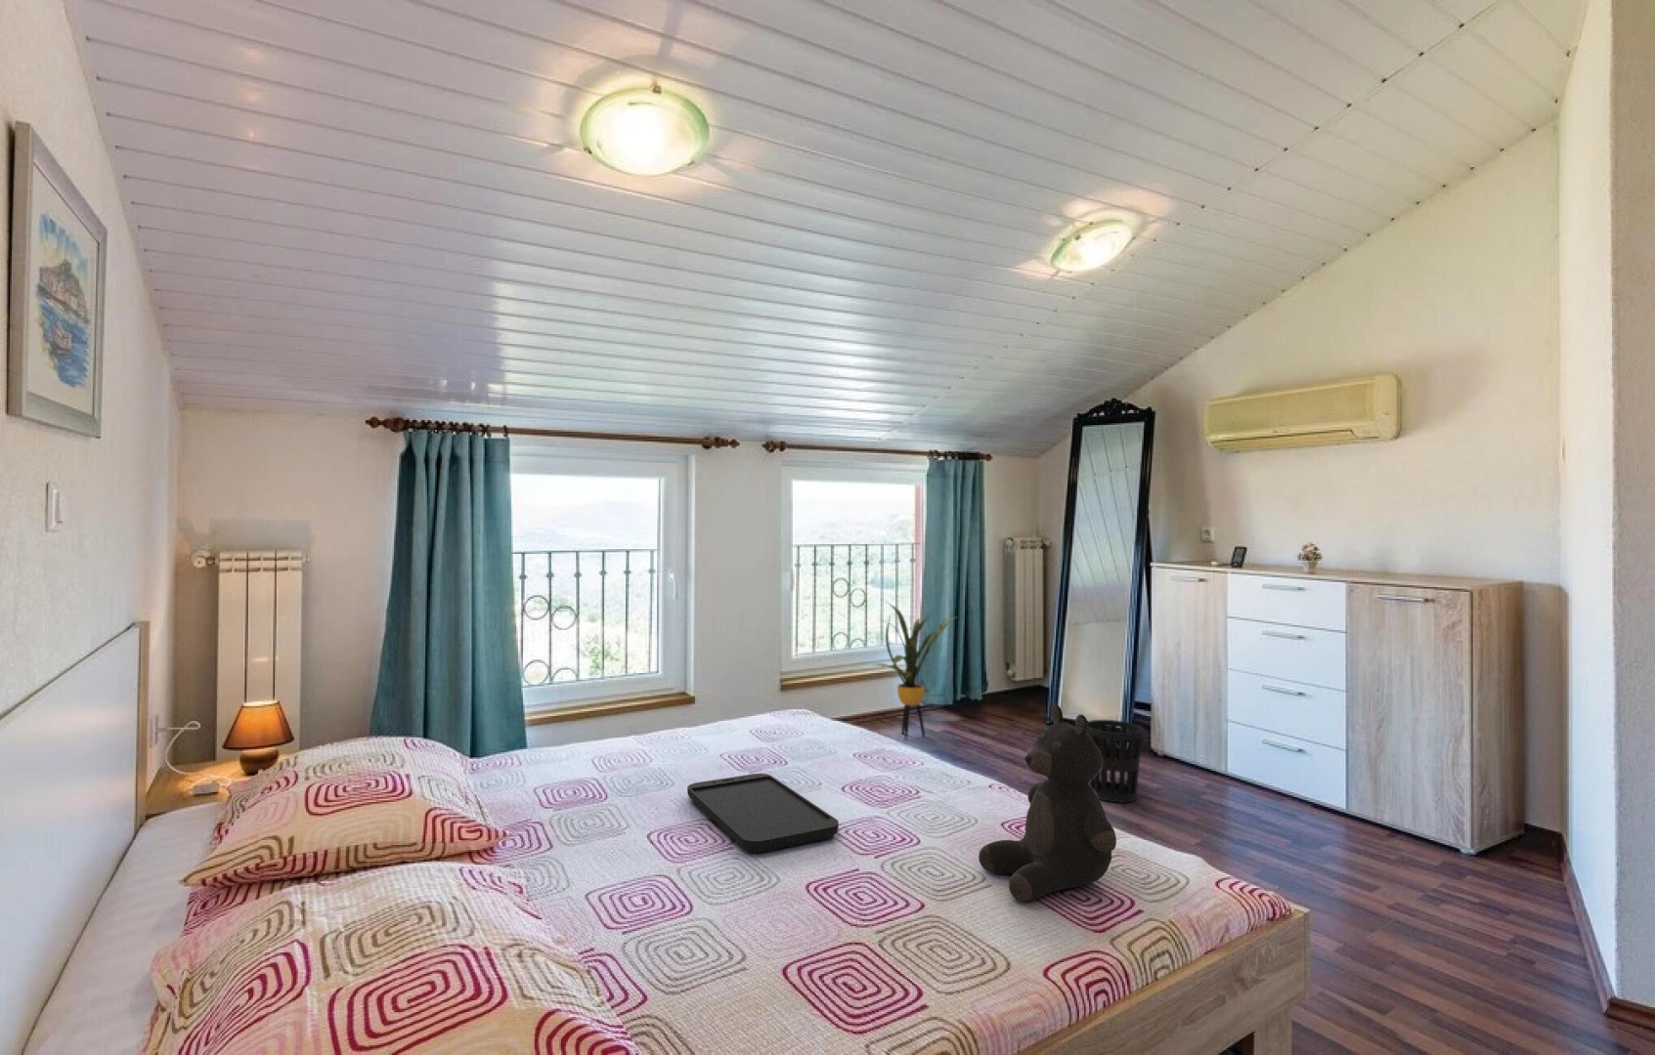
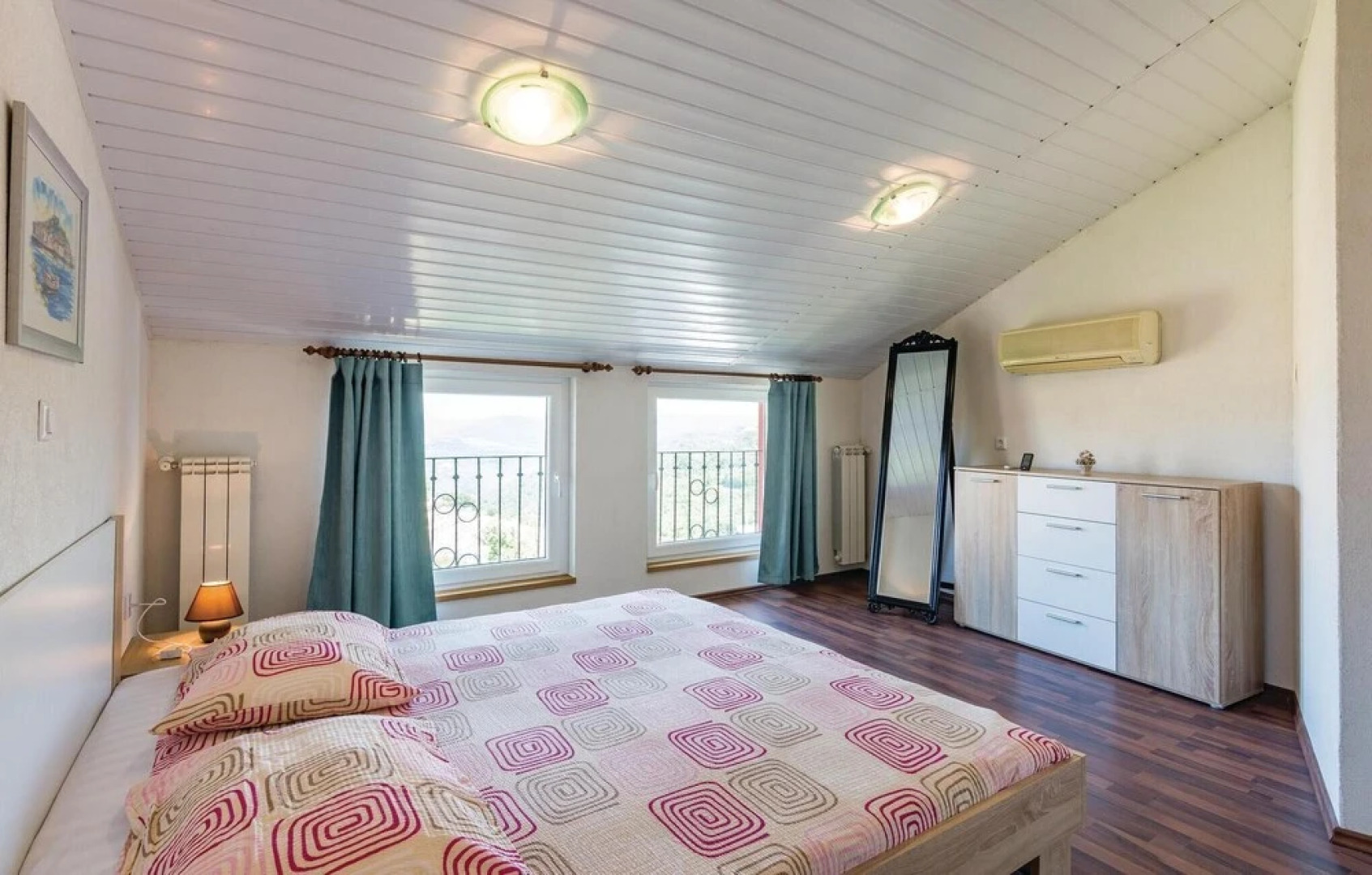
- wastebasket (1112, 760)
- teddy bear (1045, 796)
- house plant (912, 669)
- tray (758, 809)
